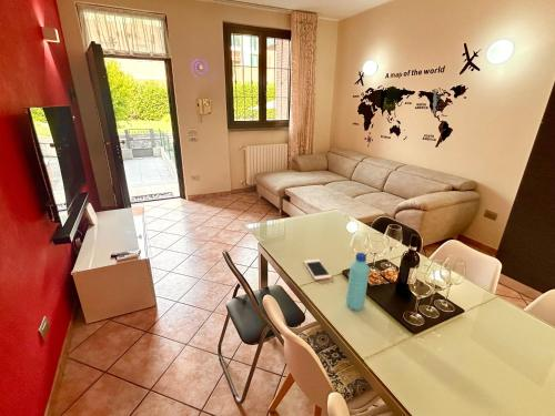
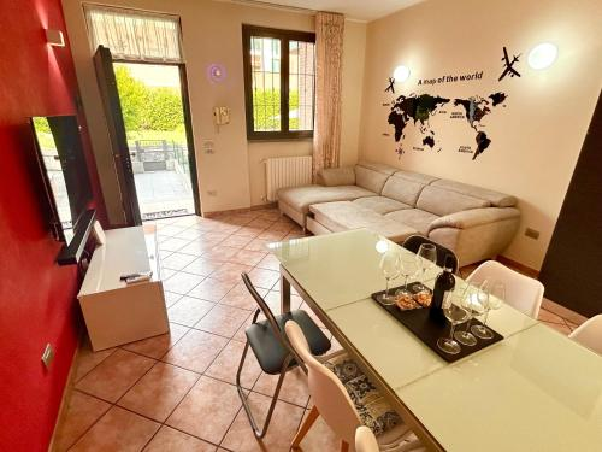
- cell phone (316, 268)
- water bottle (357, 281)
